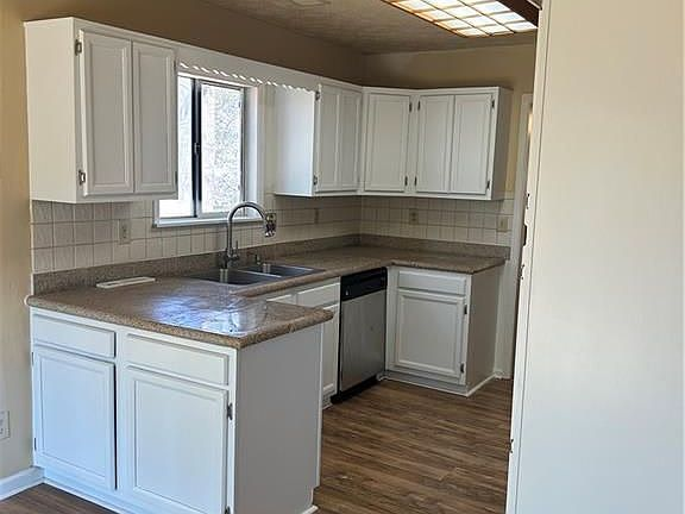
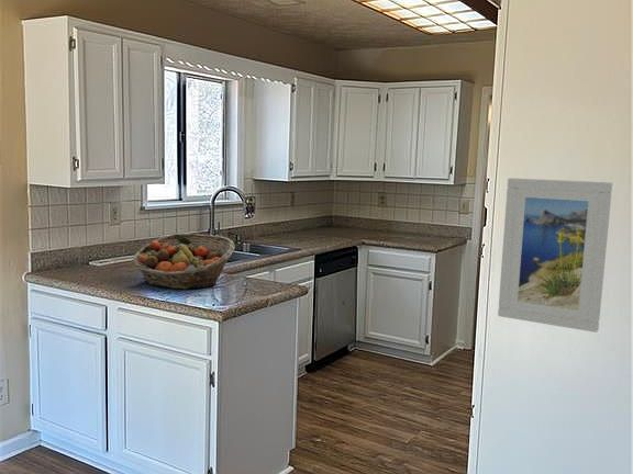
+ fruit basket (184, 260)
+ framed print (552, 252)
